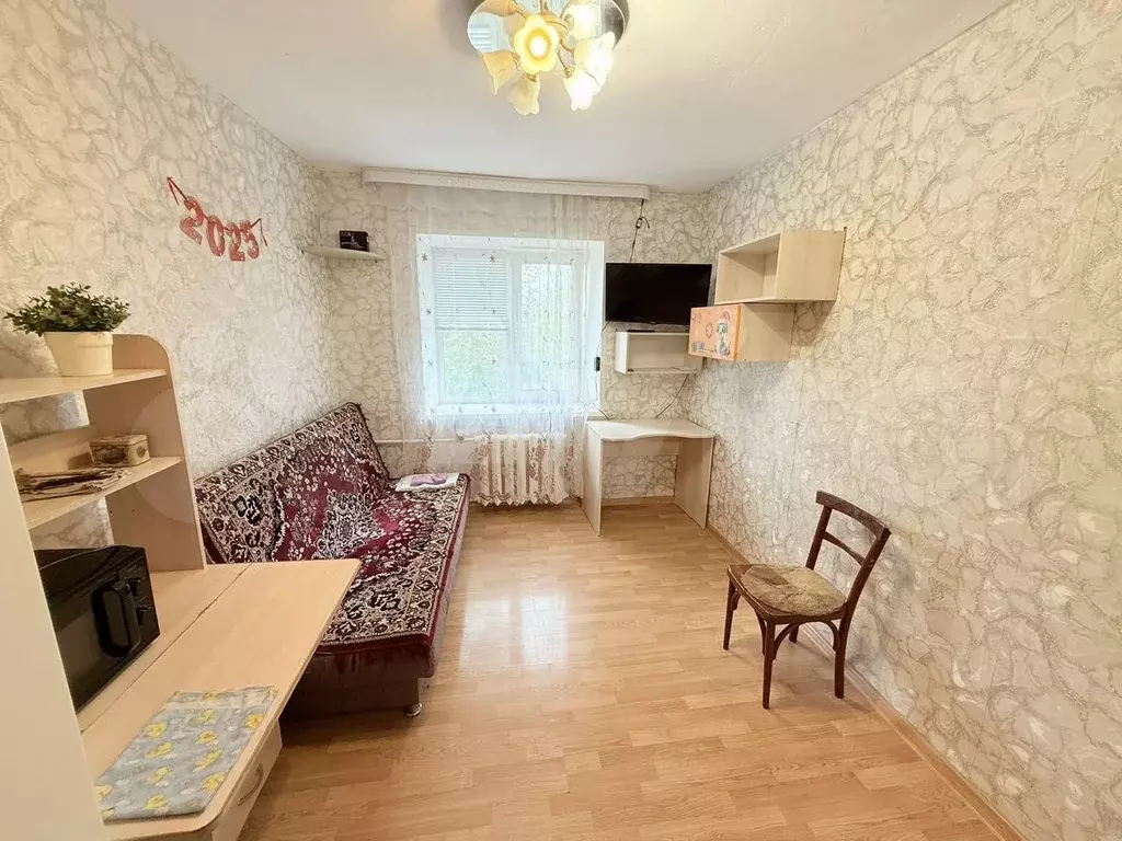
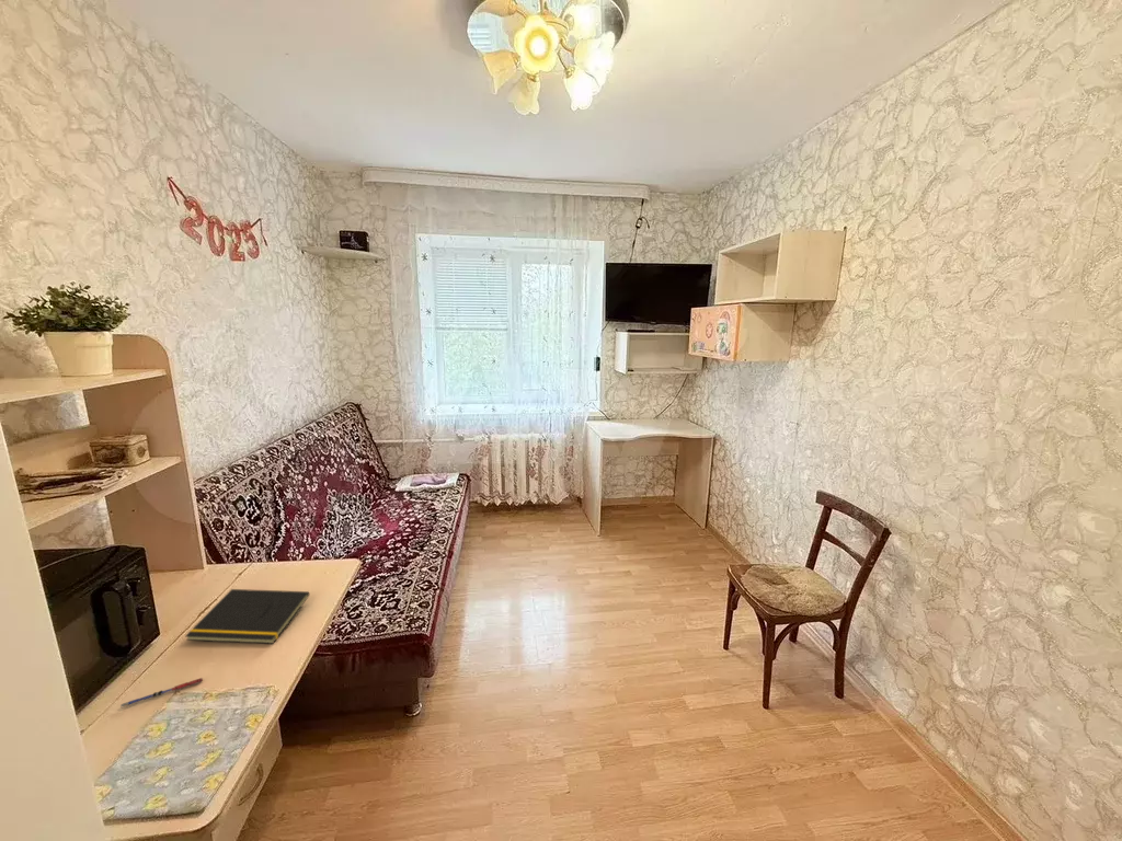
+ notepad (251, 614)
+ pen (162, 691)
